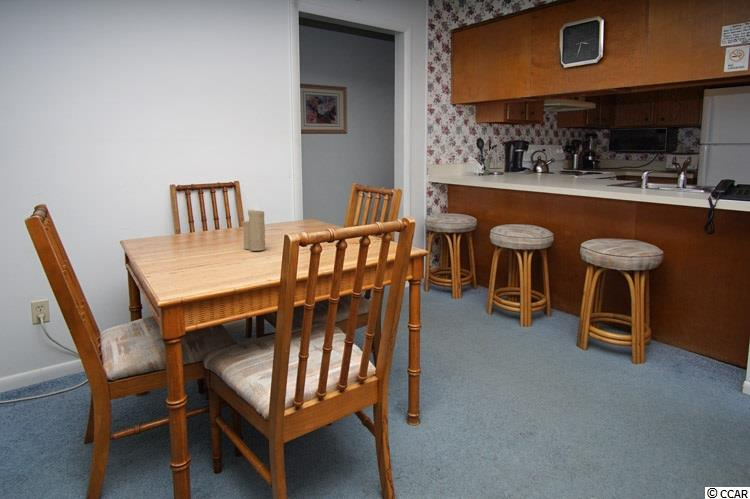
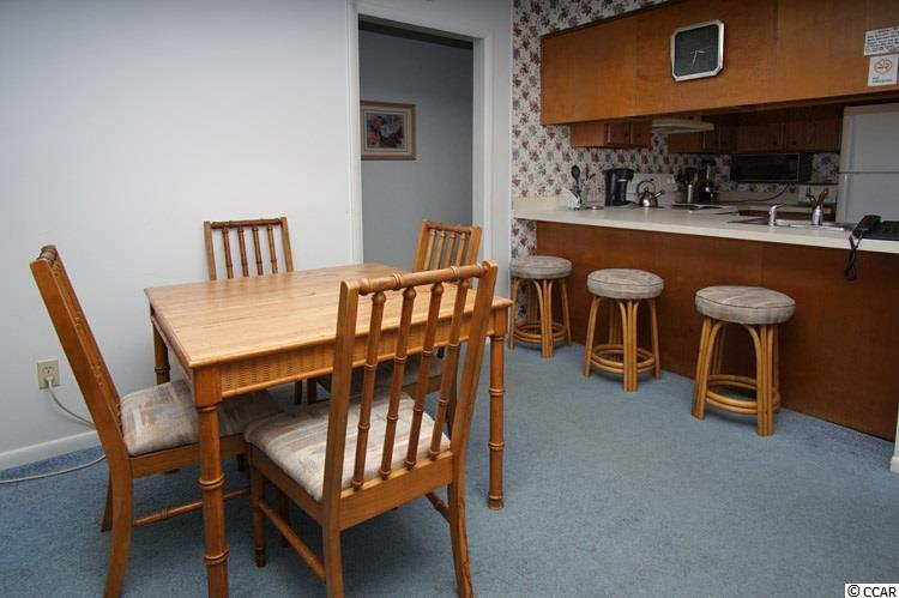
- candle (253, 226)
